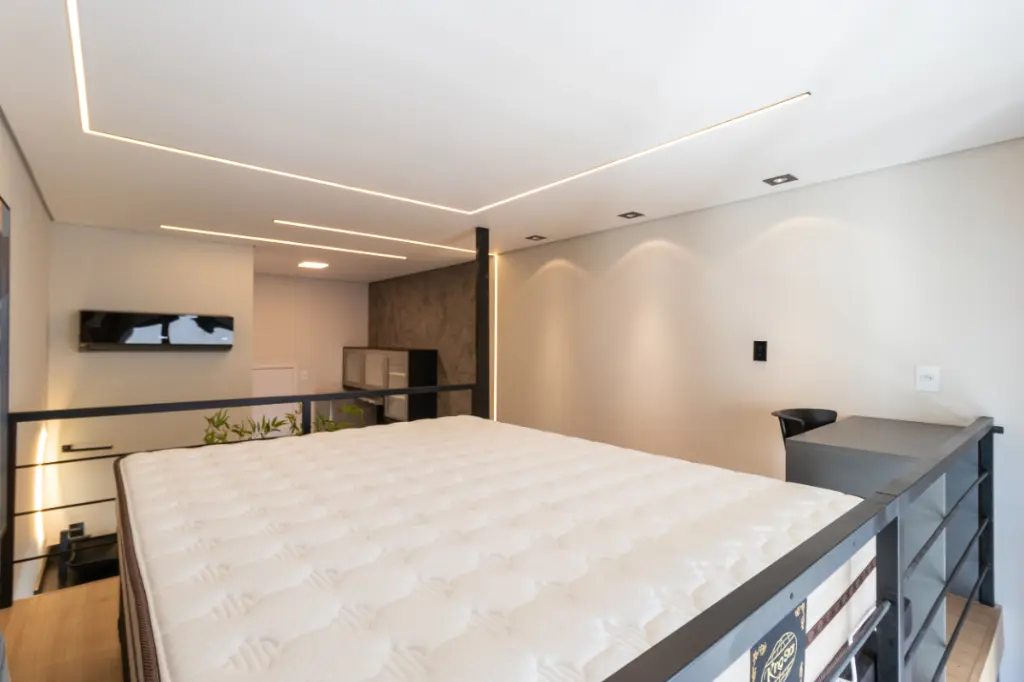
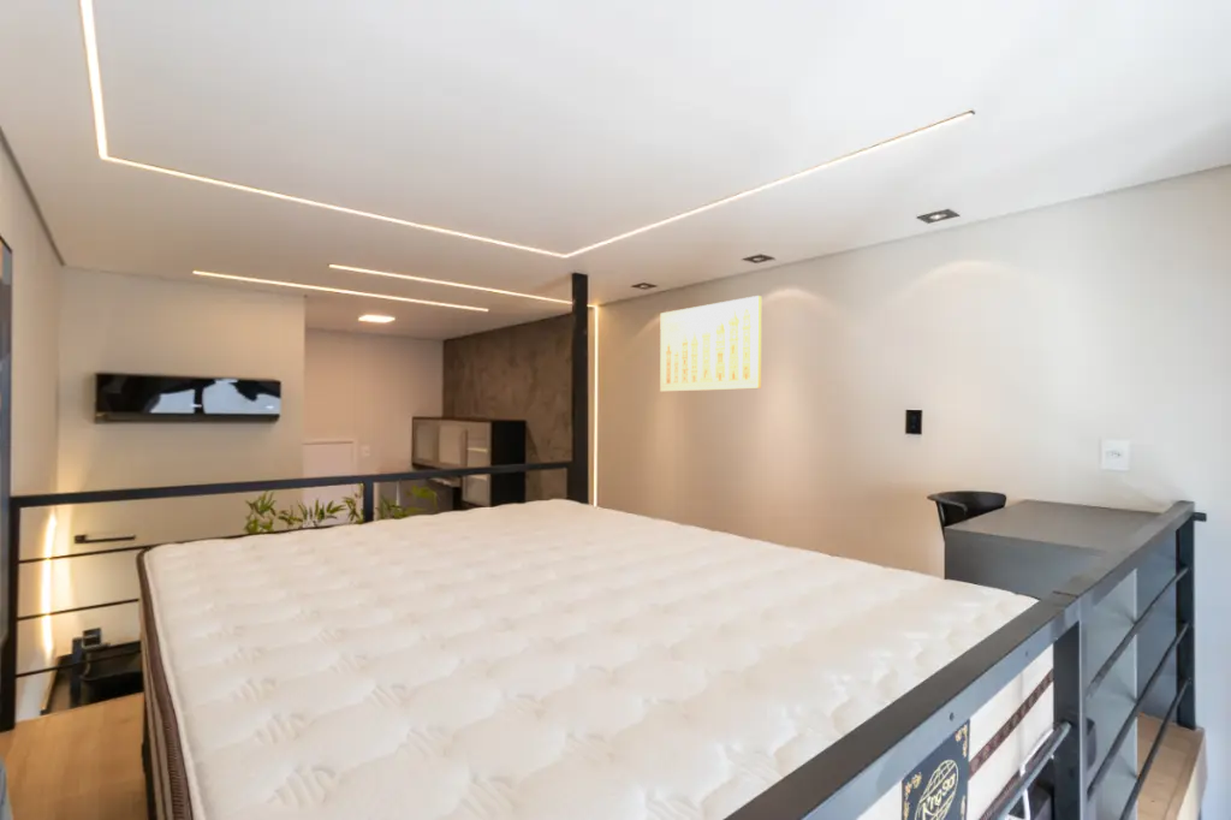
+ wall art (706, 347)
